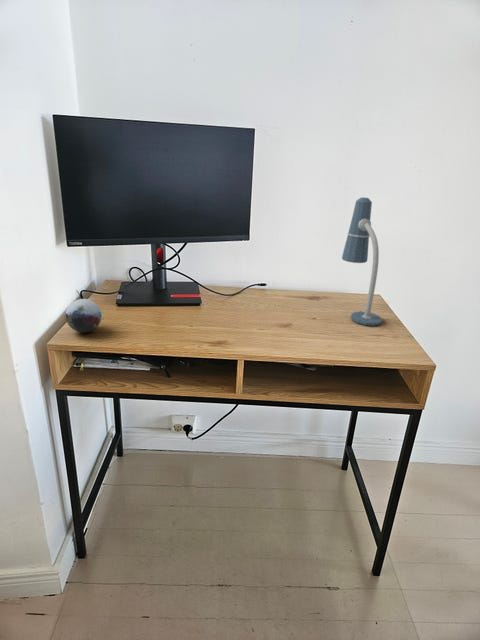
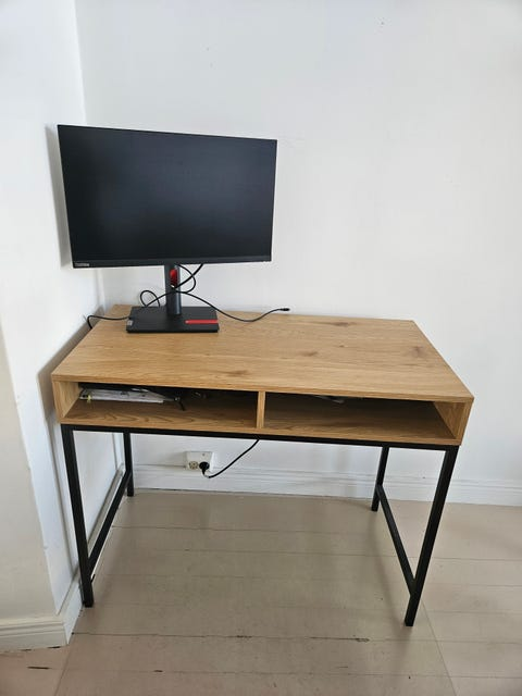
- desk lamp (365, 259)
- decorative orb (83, 315)
